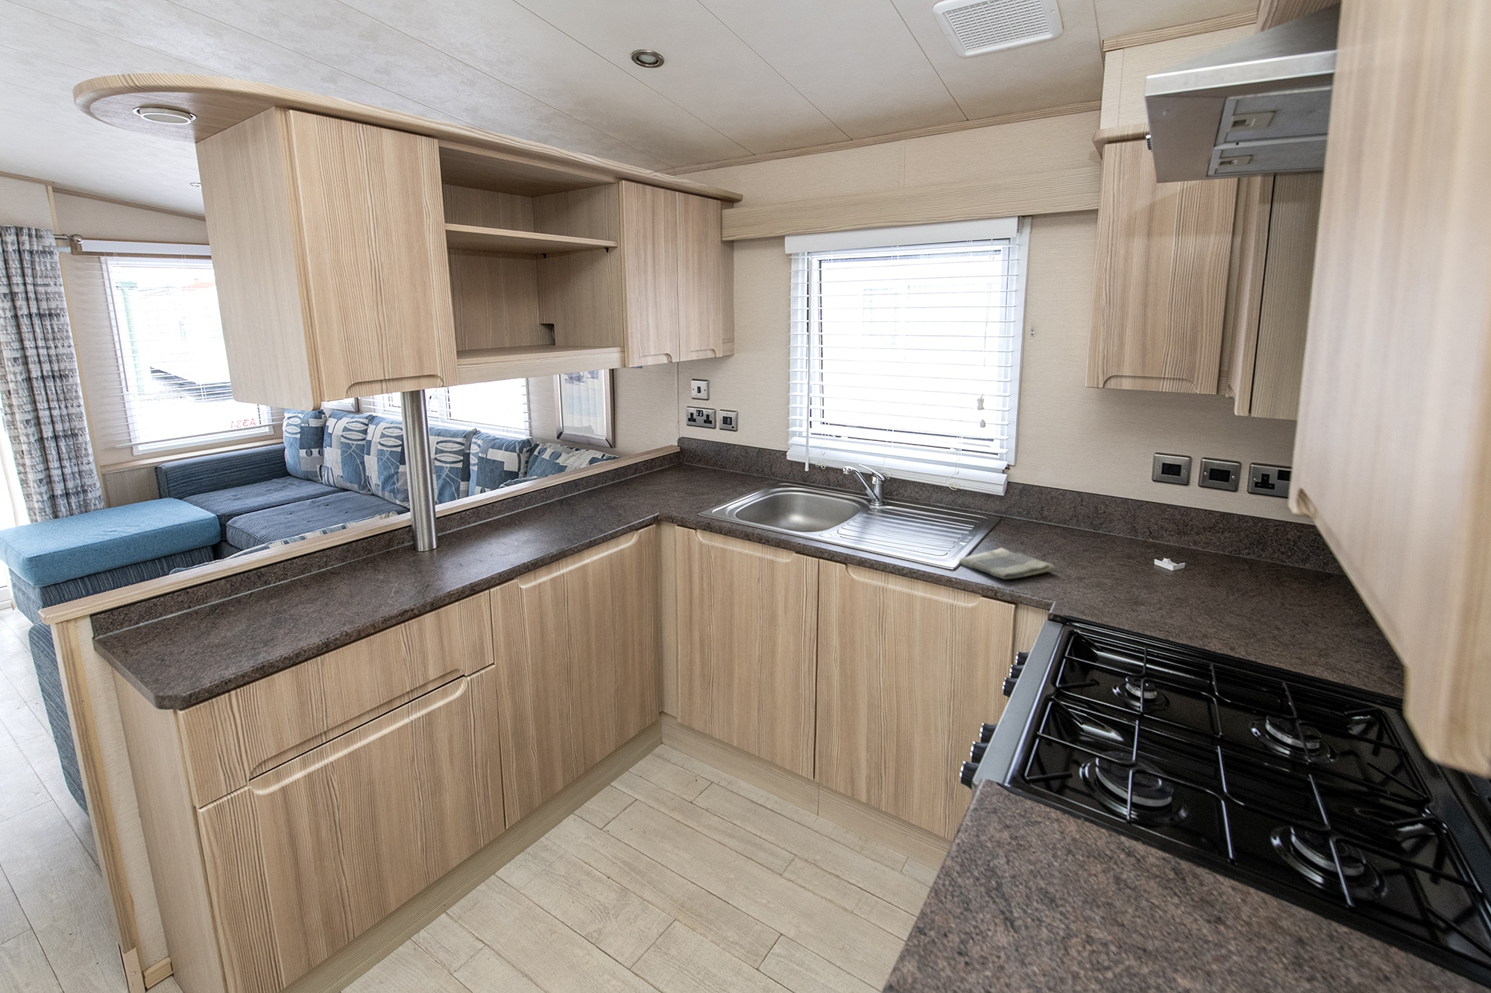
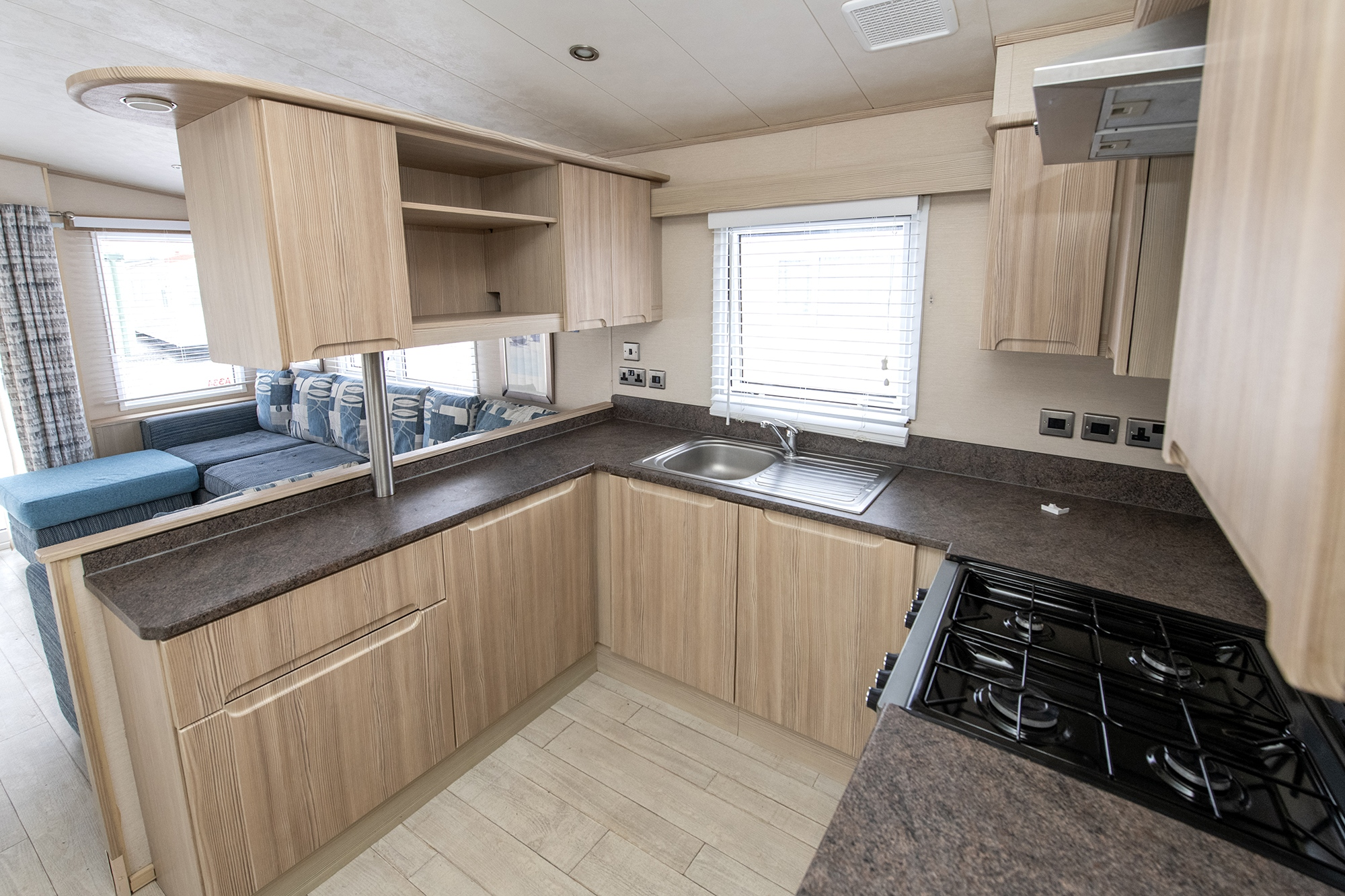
- dish towel (1007, 562)
